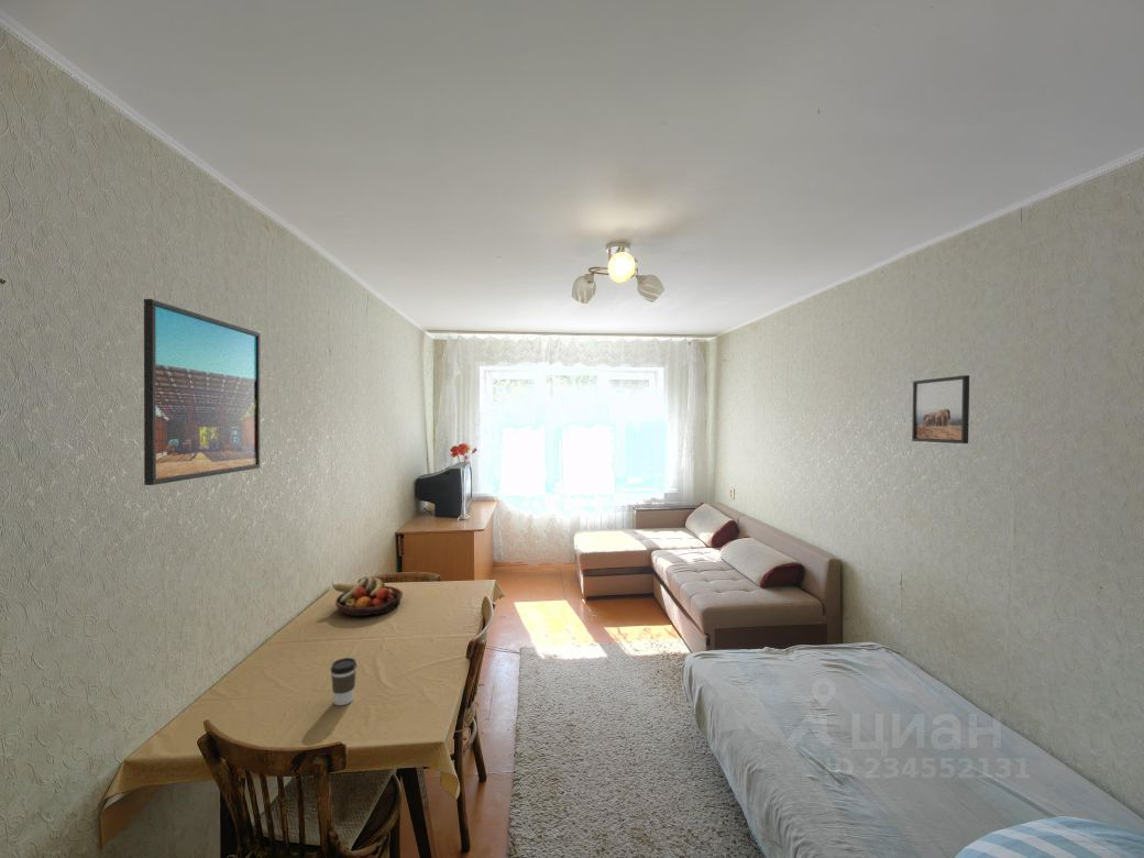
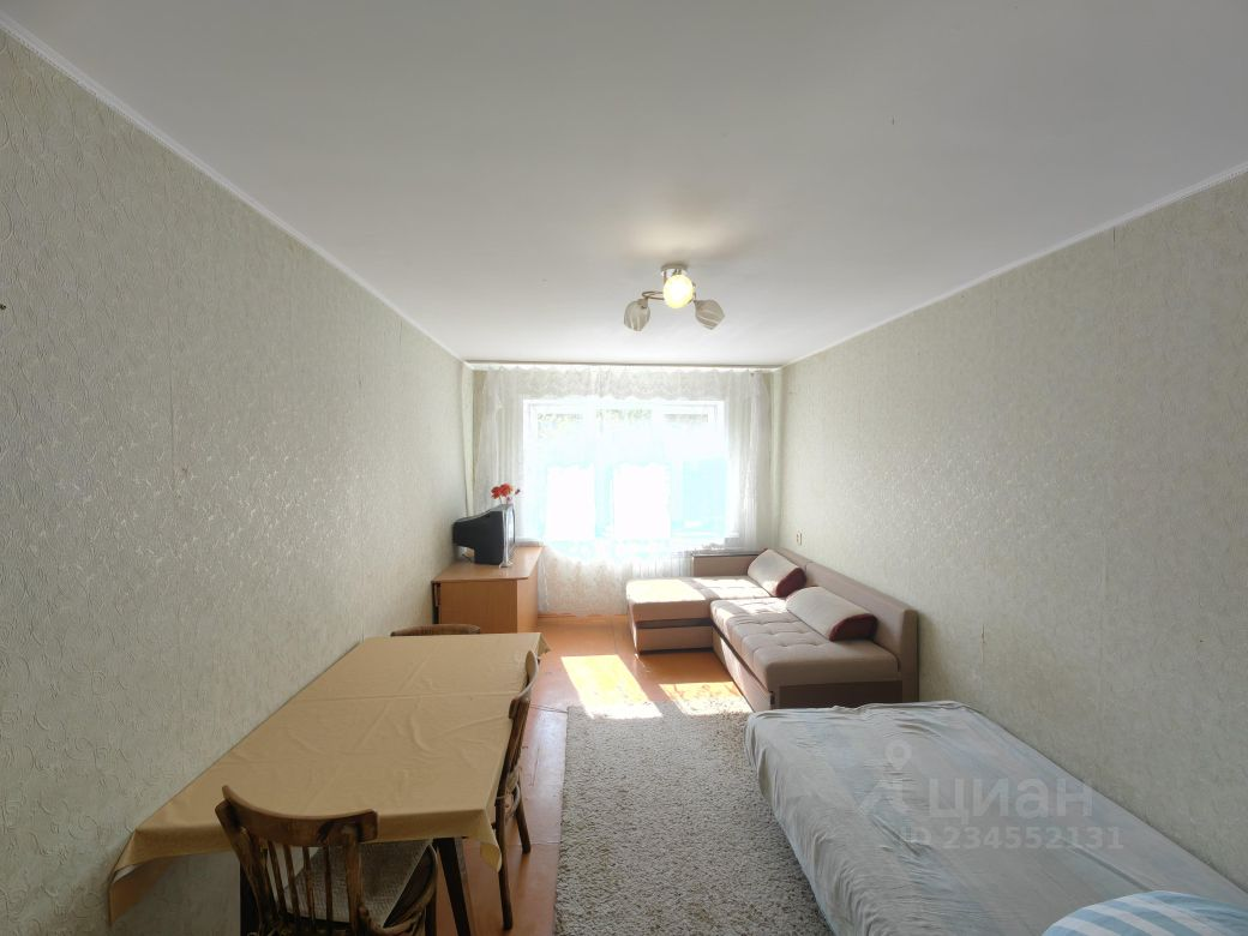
- fruit bowl (369, 593)
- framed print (938, 410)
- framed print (211, 397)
- coffee cup (343, 681)
